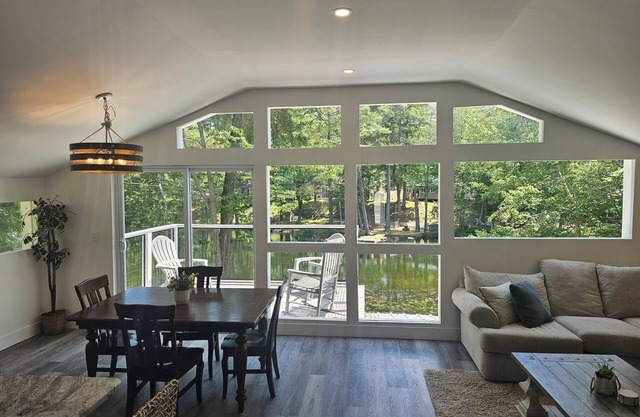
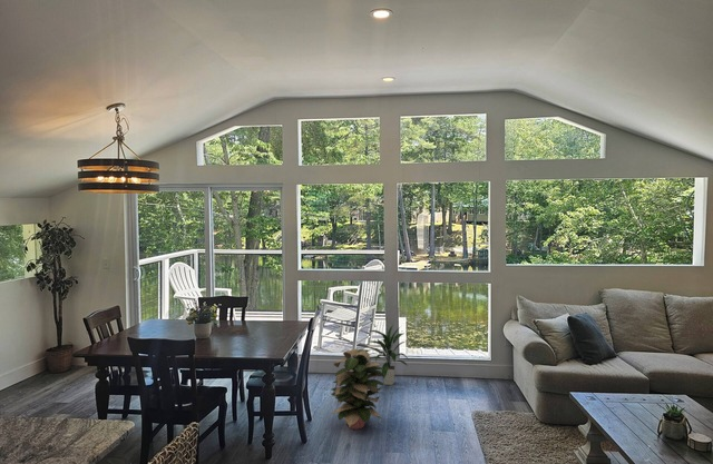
+ decorative plant (358, 388)
+ indoor plant (387, 354)
